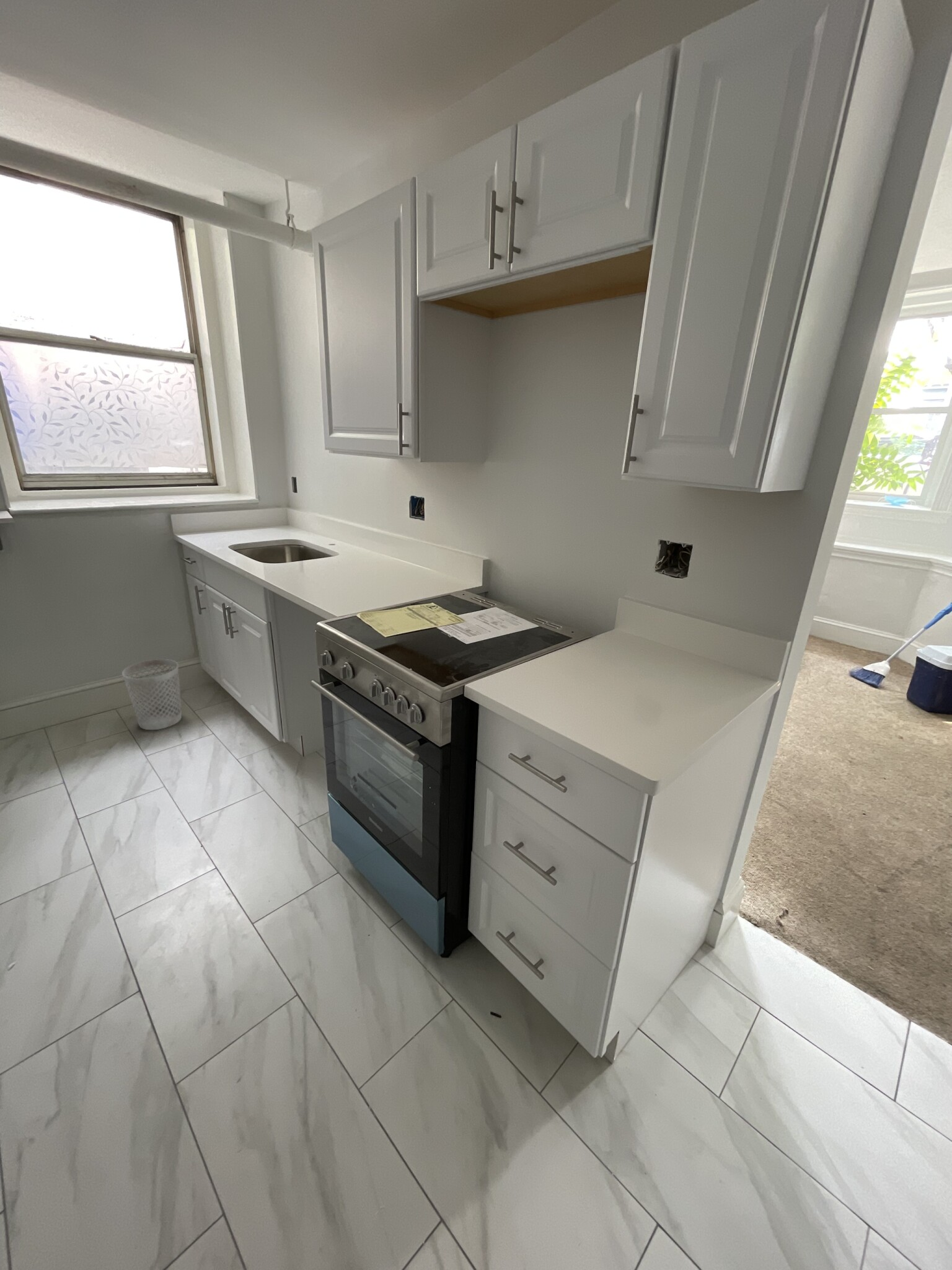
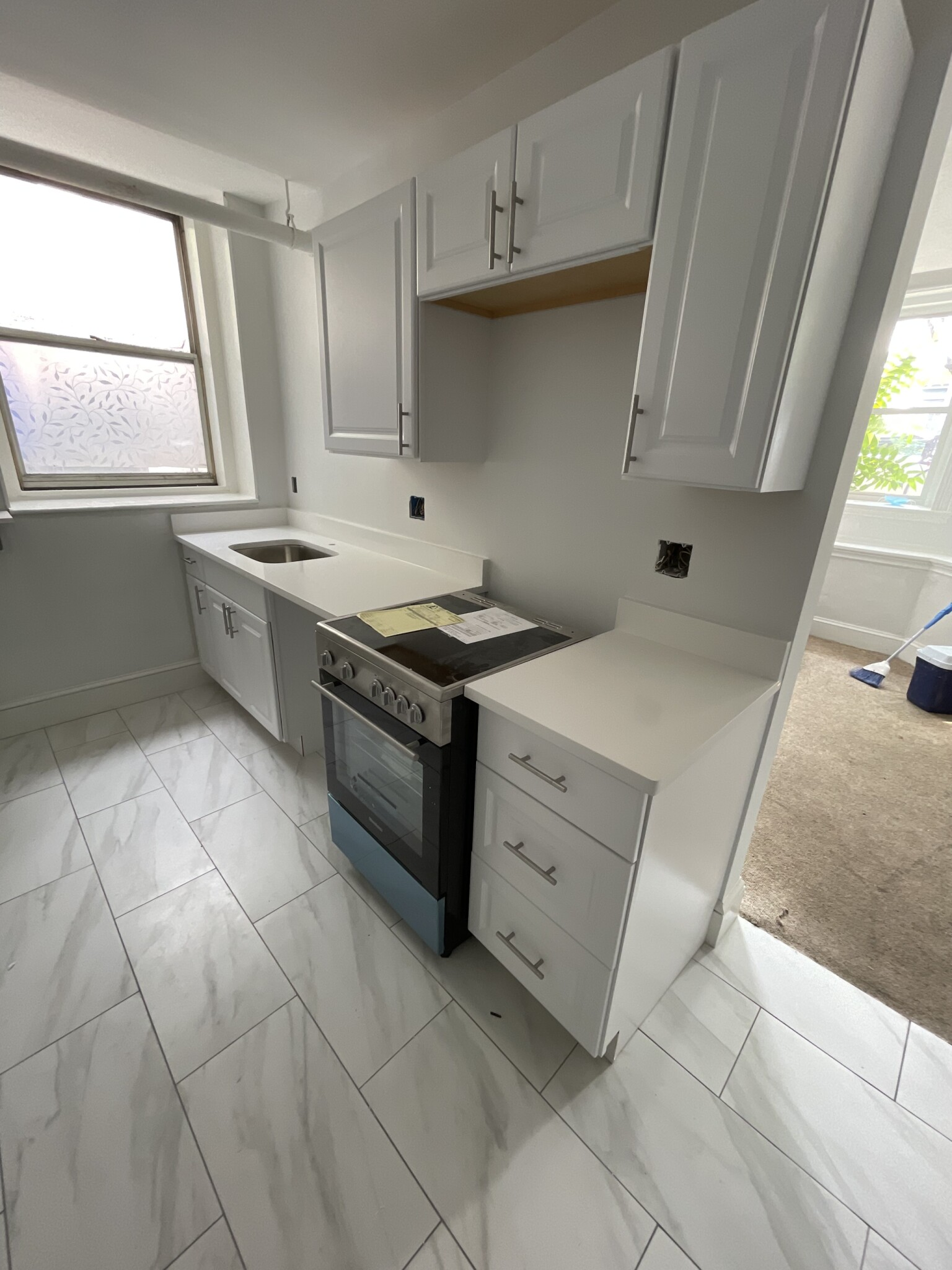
- wastebasket (156, 695)
